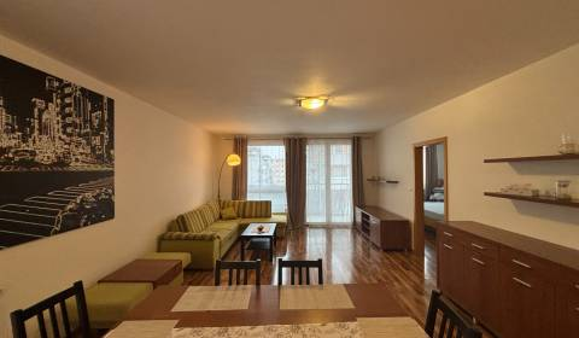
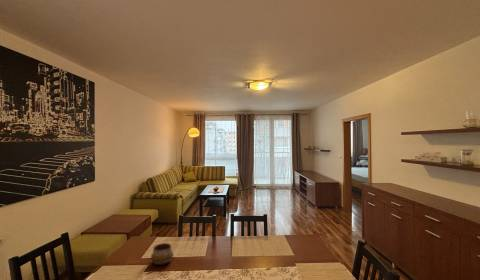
+ decorative bowl (162, 253)
